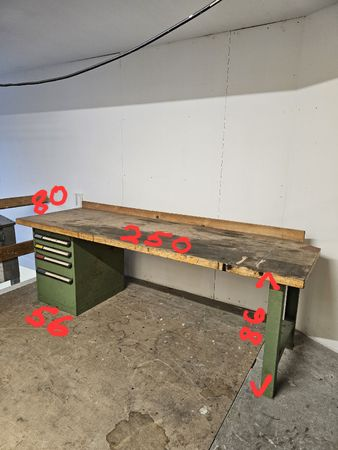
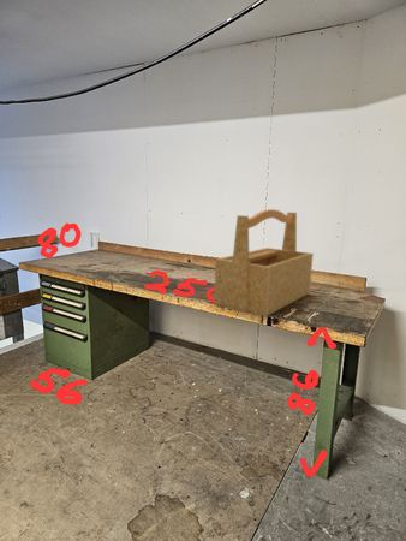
+ toolbox (267, 255)
